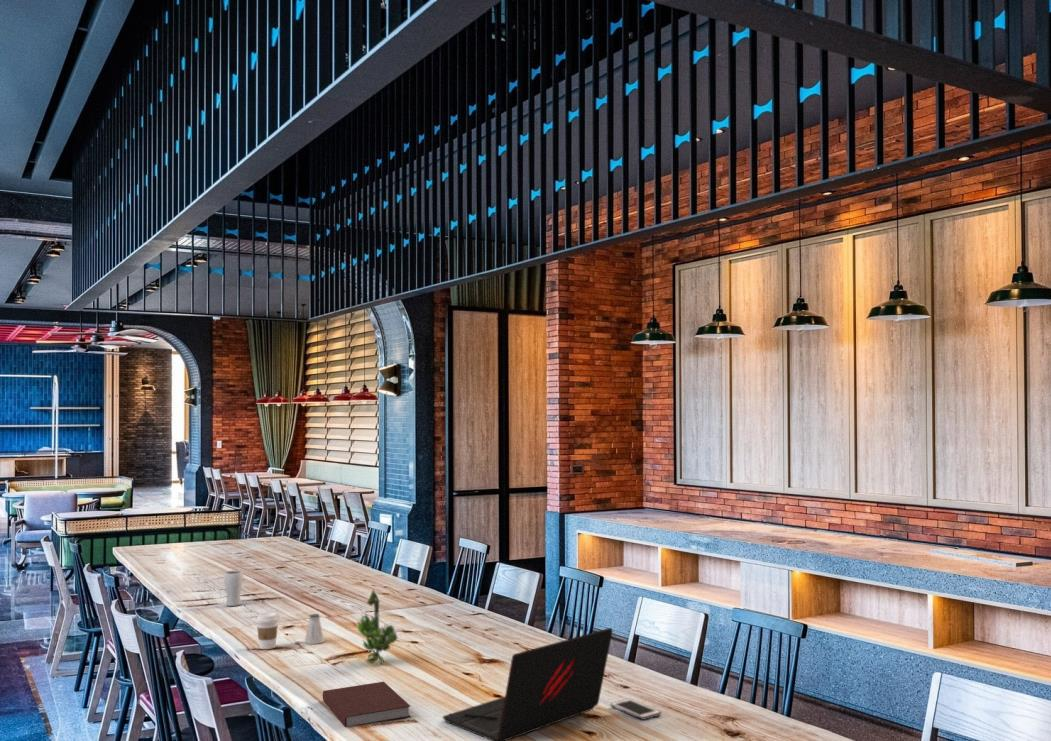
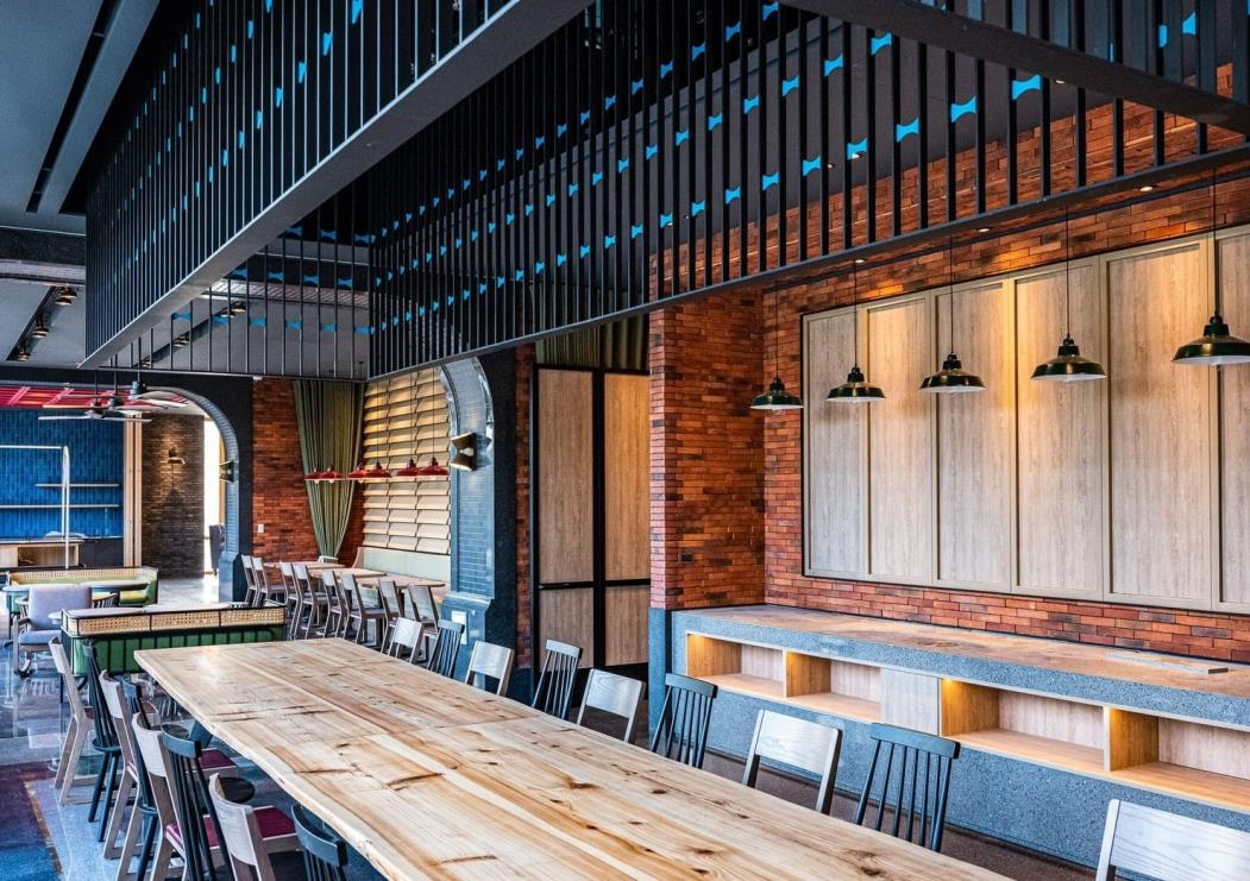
- coffee cup (267, 630)
- drinking glass (233, 588)
- cell phone (635, 709)
- notebook (365, 703)
- laptop (528, 674)
- saltshaker (314, 628)
- banana bunch (377, 625)
